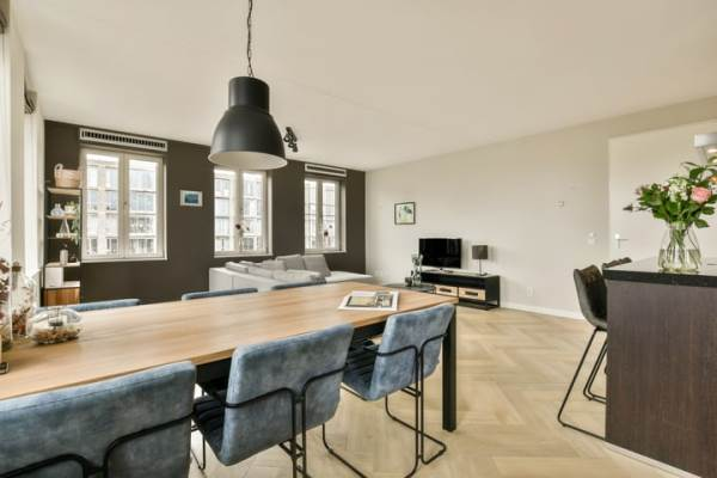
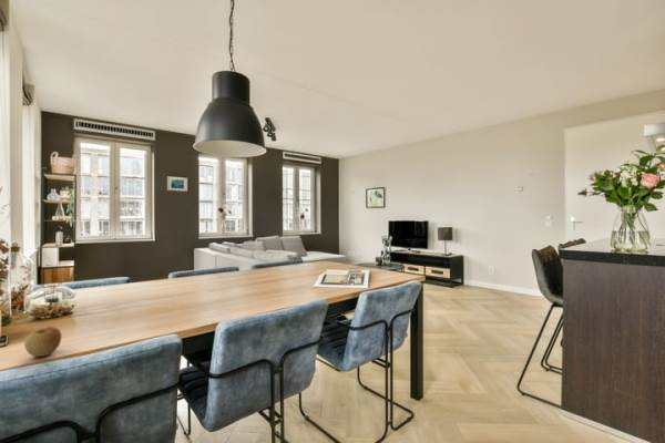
+ apple (43, 340)
